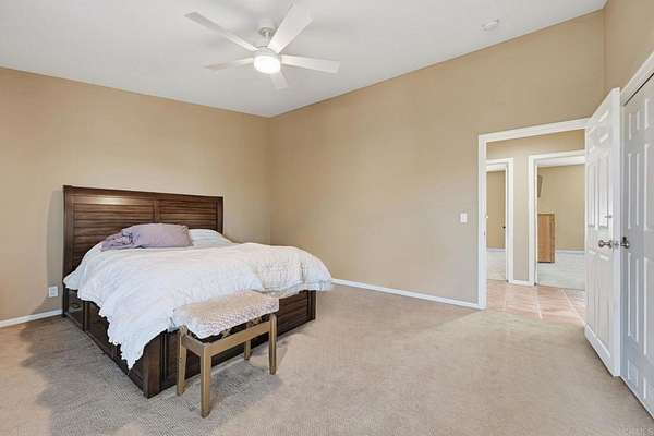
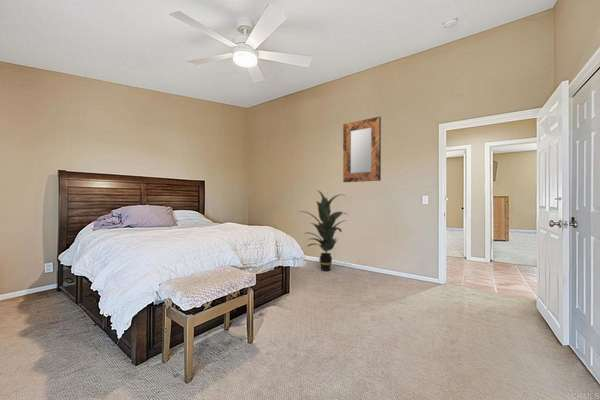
+ indoor plant (324, 229)
+ home mirror (361, 151)
